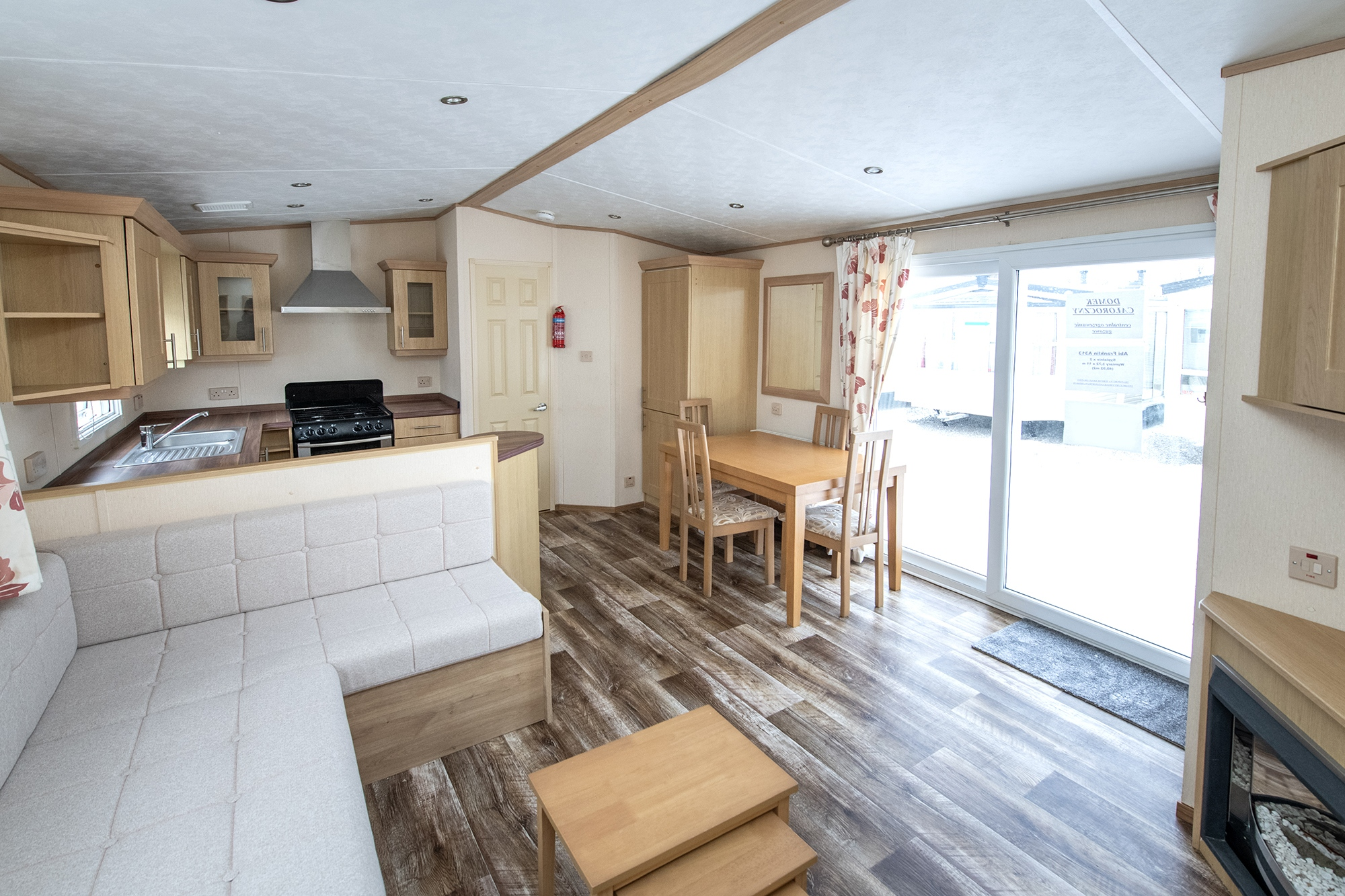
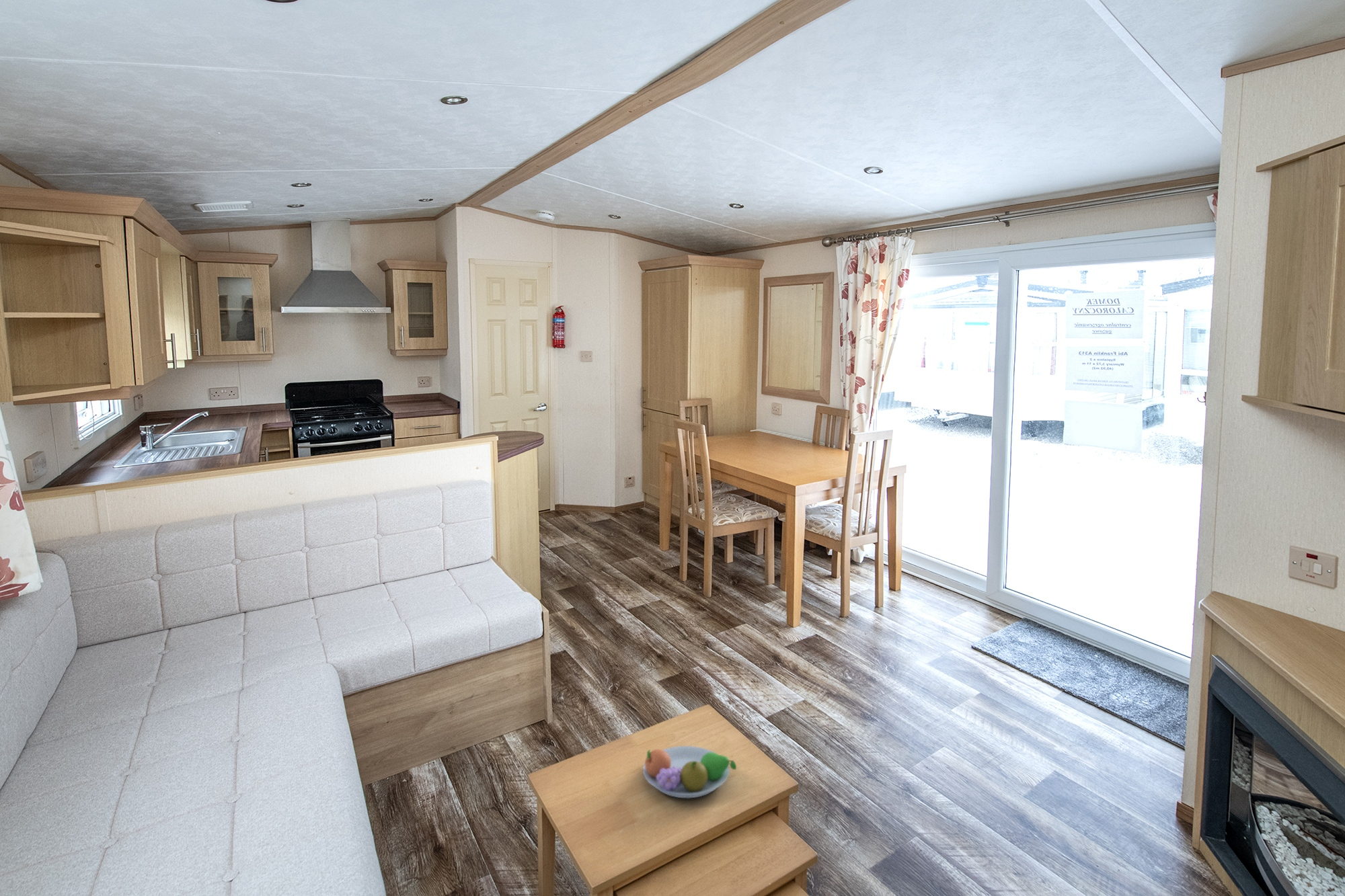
+ fruit bowl (689, 762)
